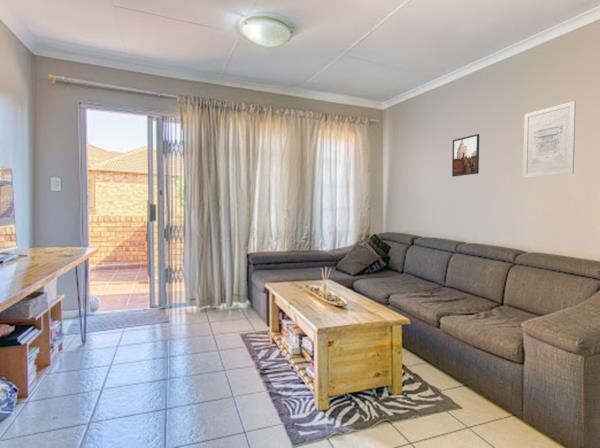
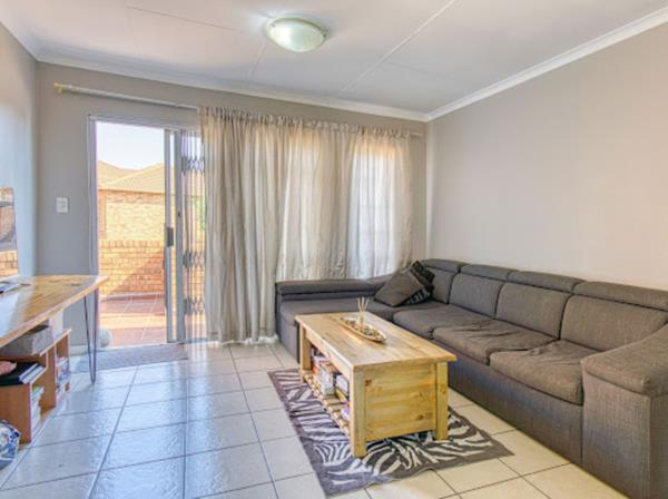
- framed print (465, 156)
- wall art (547, 142)
